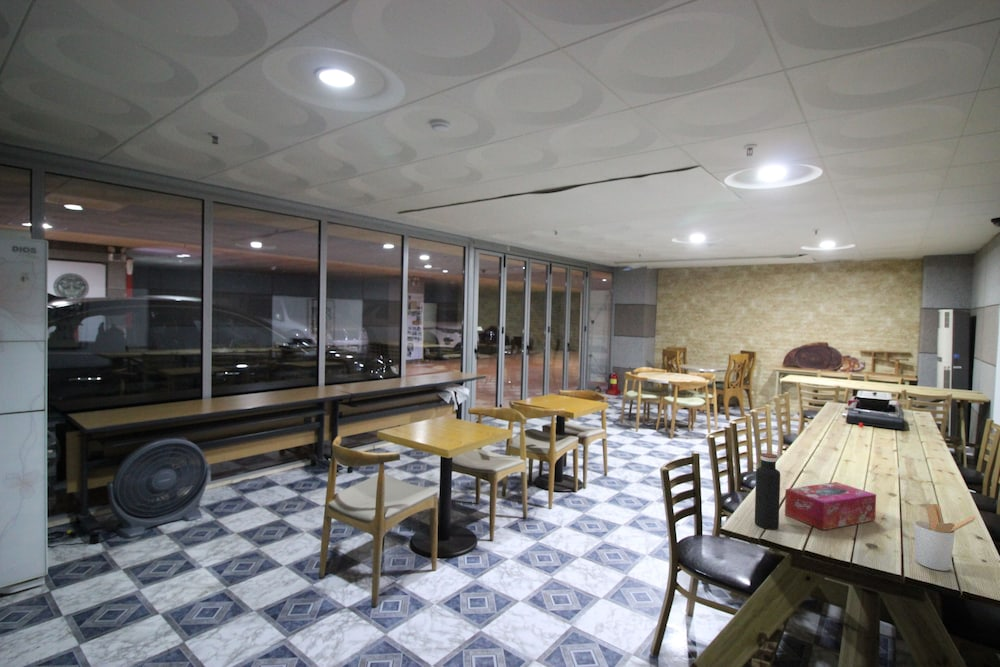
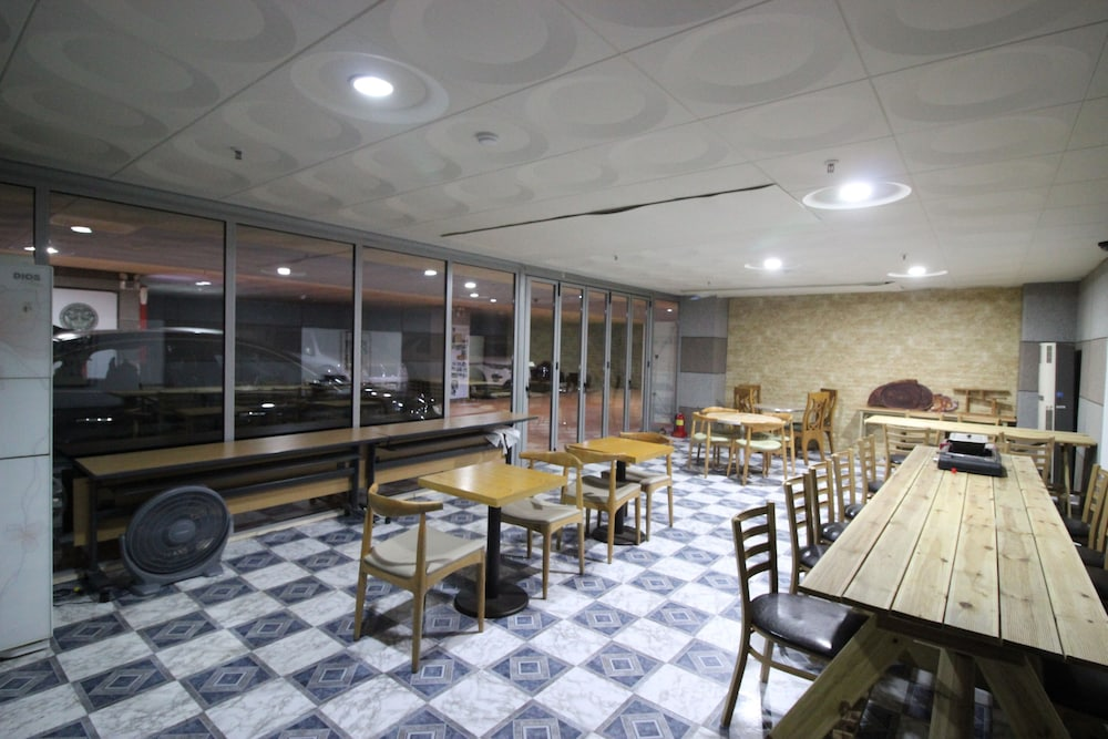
- water bottle (767, 490)
- tissue box (829, 504)
- utensil holder (944, 538)
